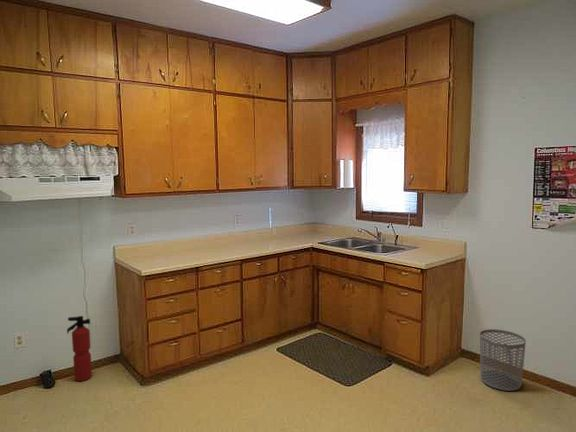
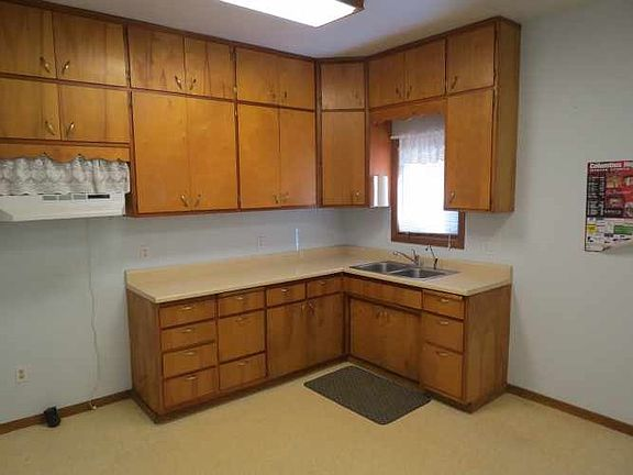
- fire extinguisher (80, 347)
- waste bin (501, 359)
